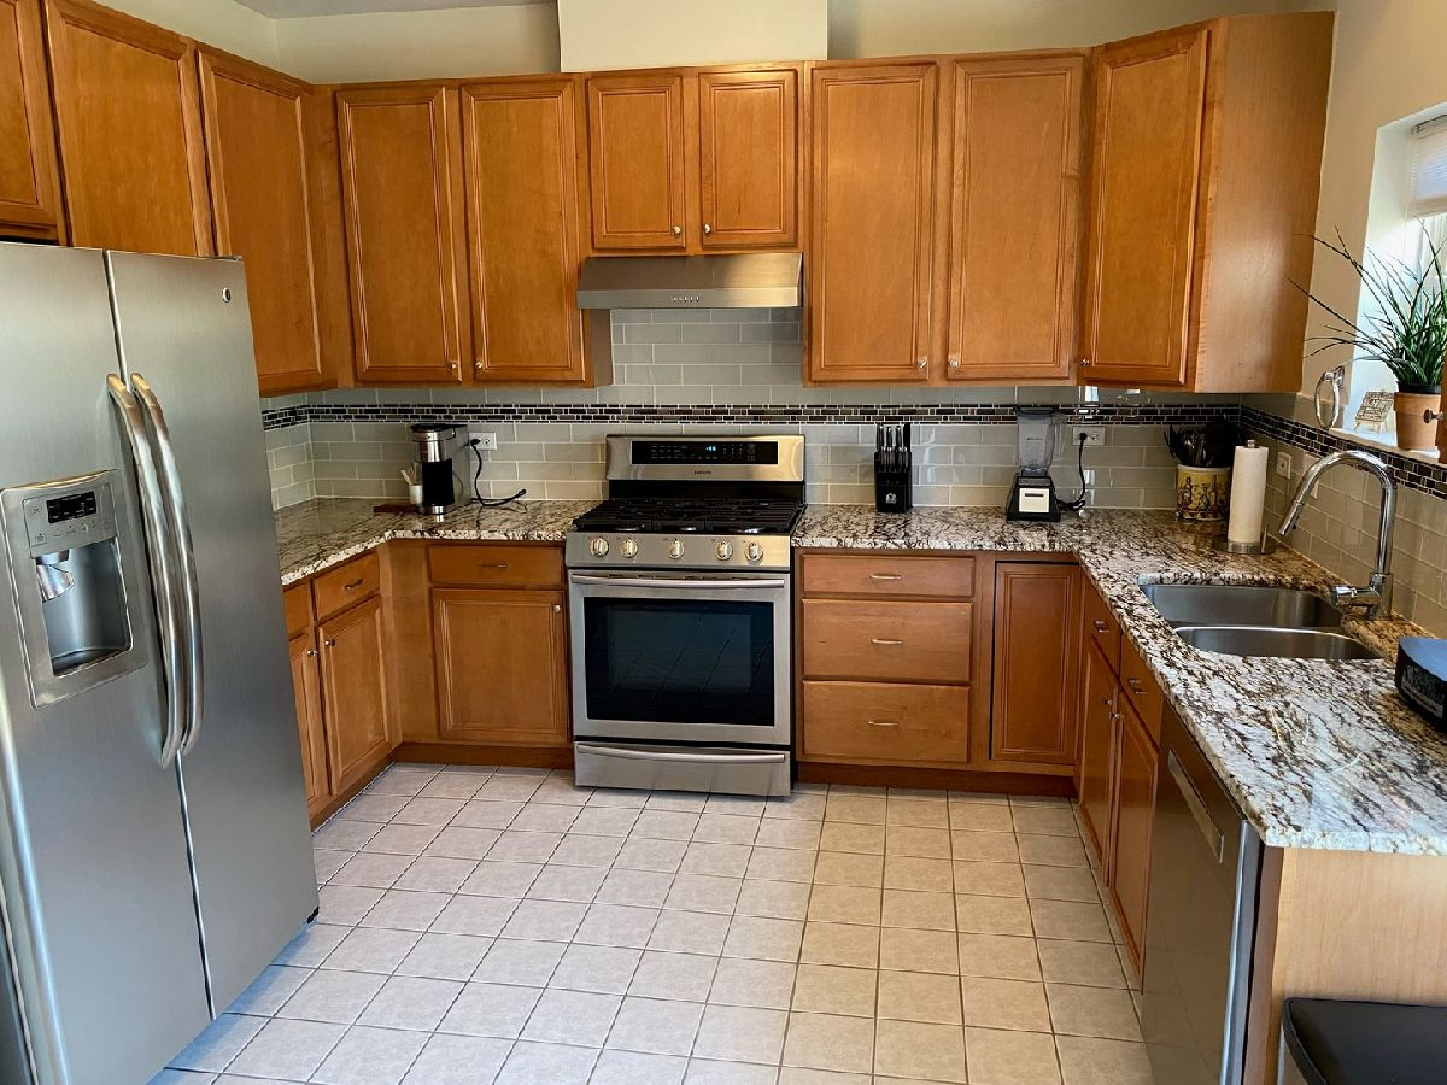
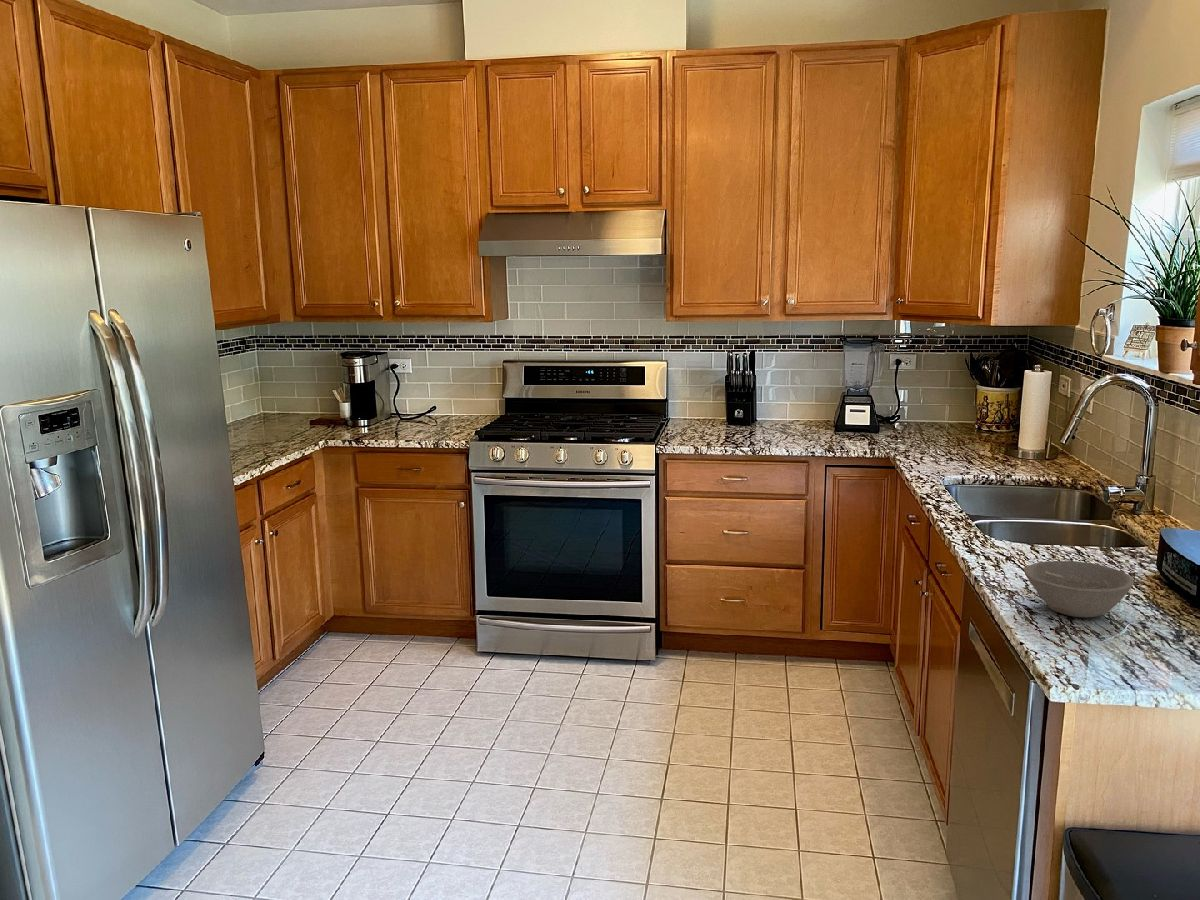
+ bowl (1076, 591)
